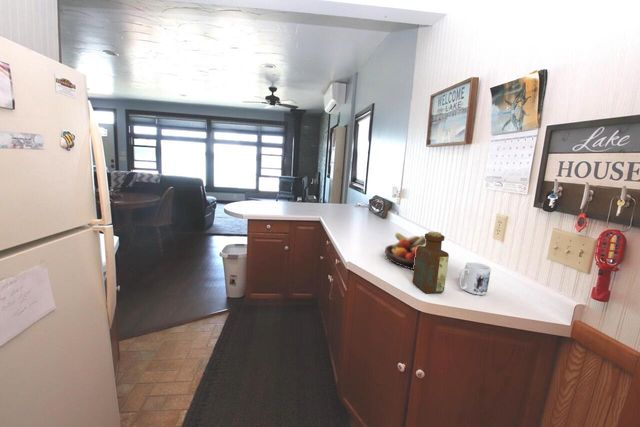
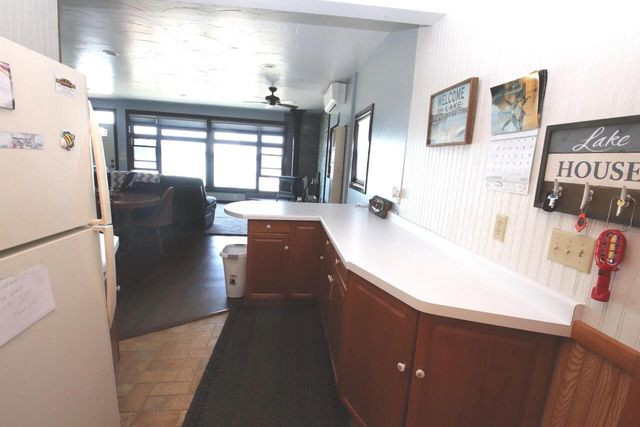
- mug (472, 278)
- fruit bowl (415, 249)
- bottle (431, 260)
